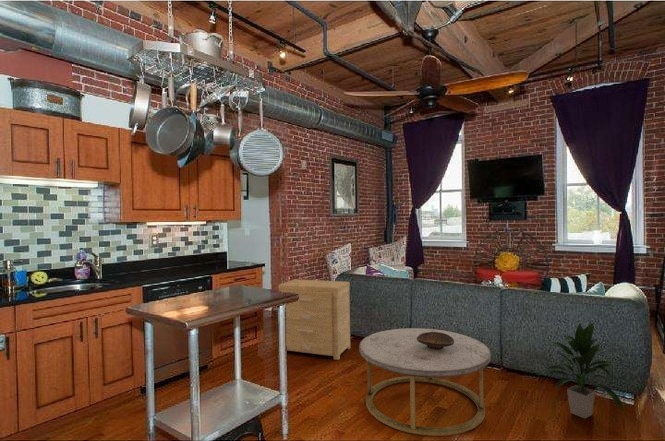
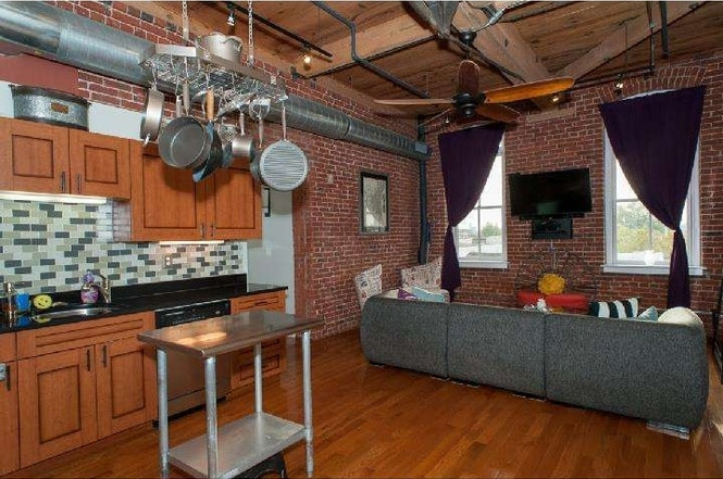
- coffee table (423, 374)
- side table (313, 317)
- decorative bowl (435, 341)
- indoor plant (582, 370)
